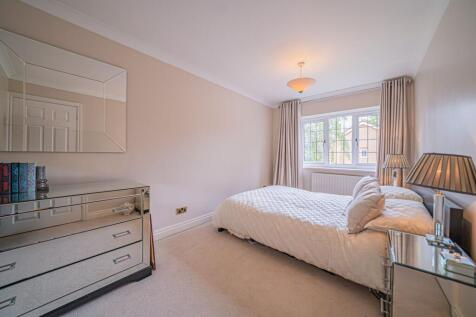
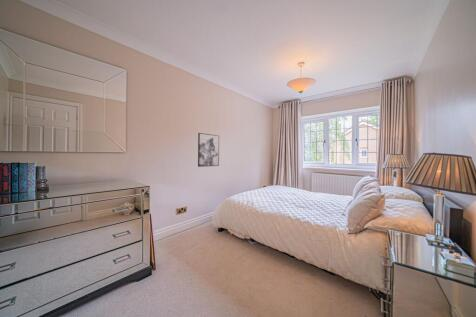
+ wall art (209, 150)
